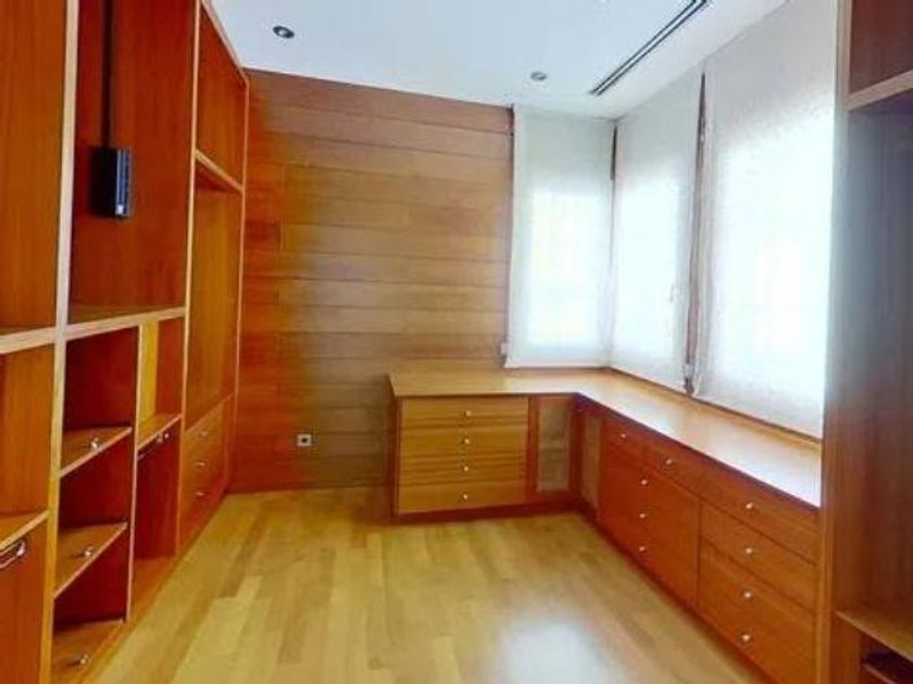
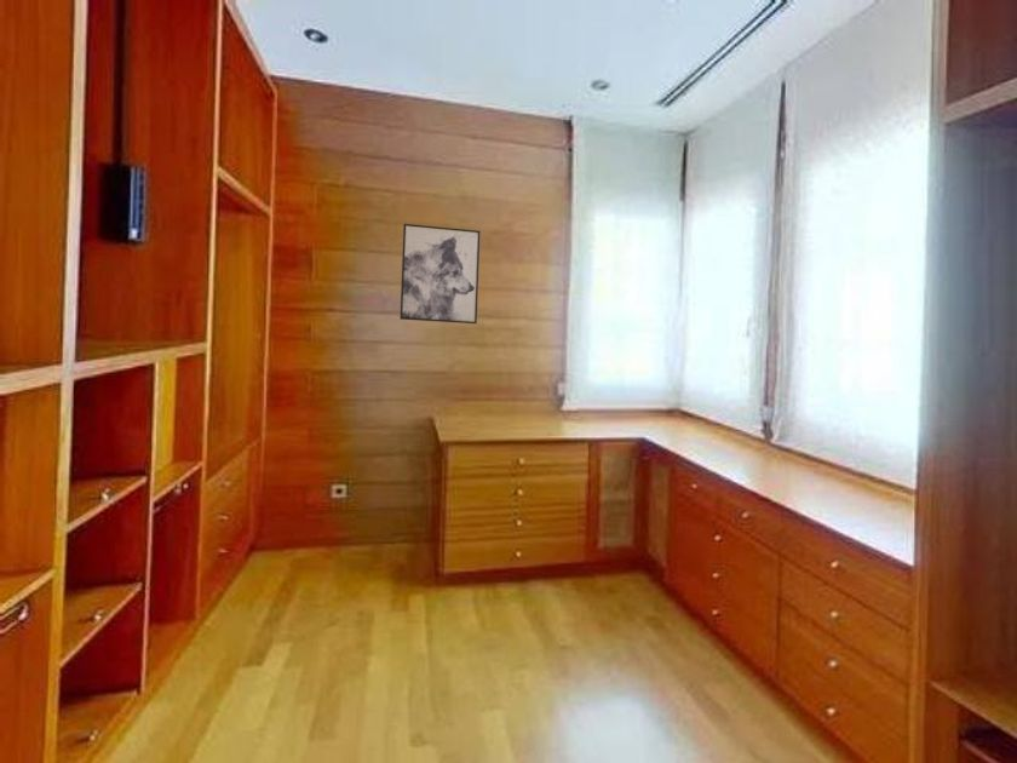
+ wall art (439, 274)
